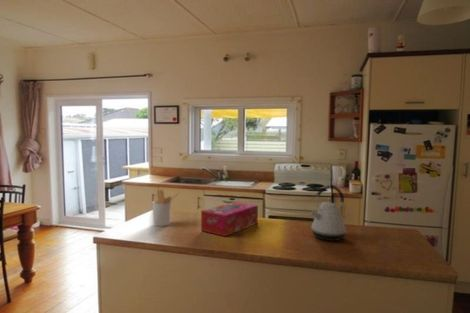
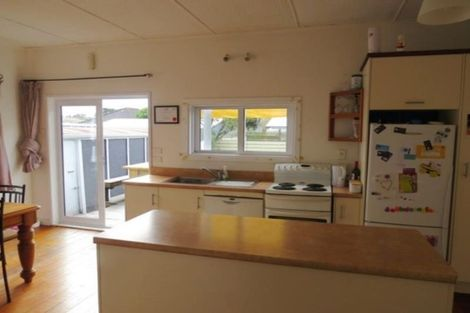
- tissue box (230, 217)
- utensil holder (166, 207)
- kettle (328, 211)
